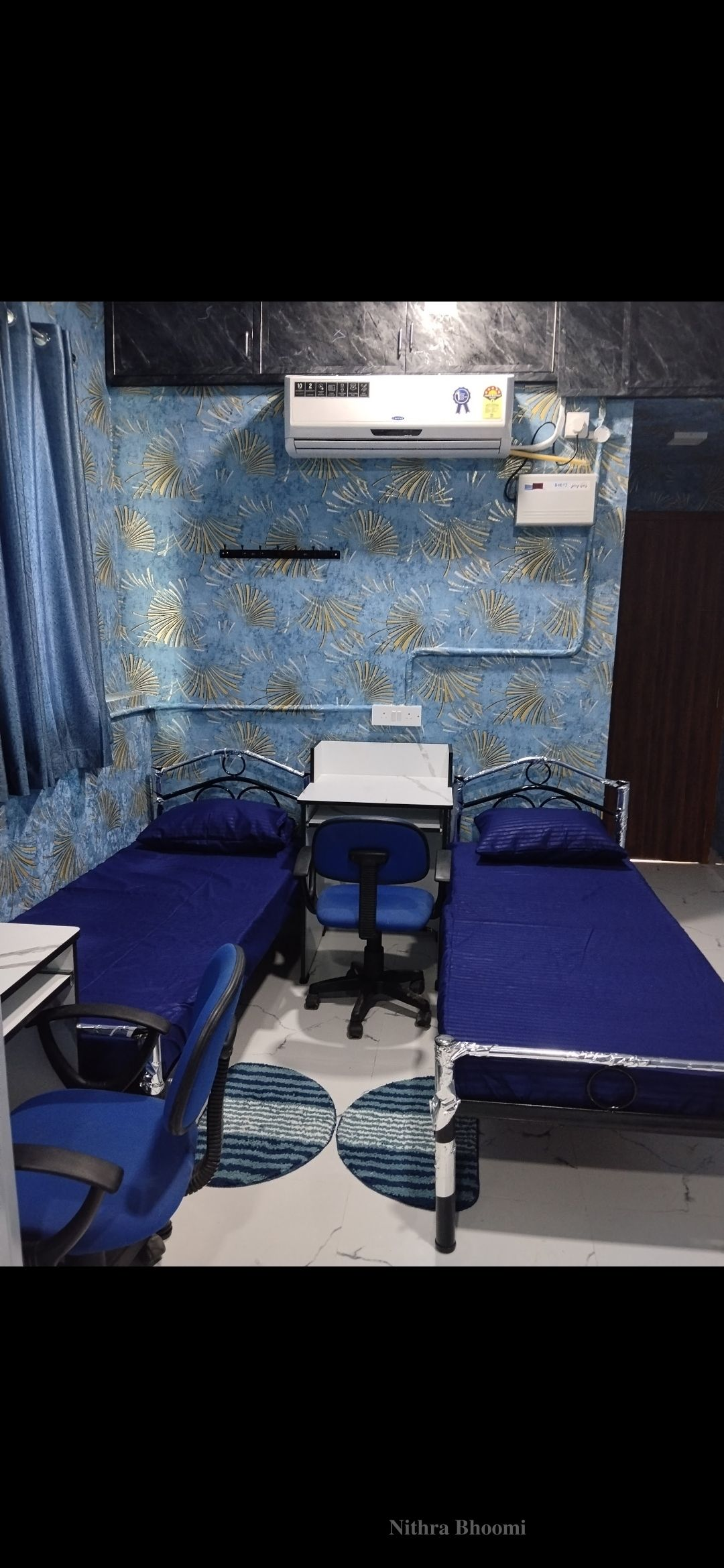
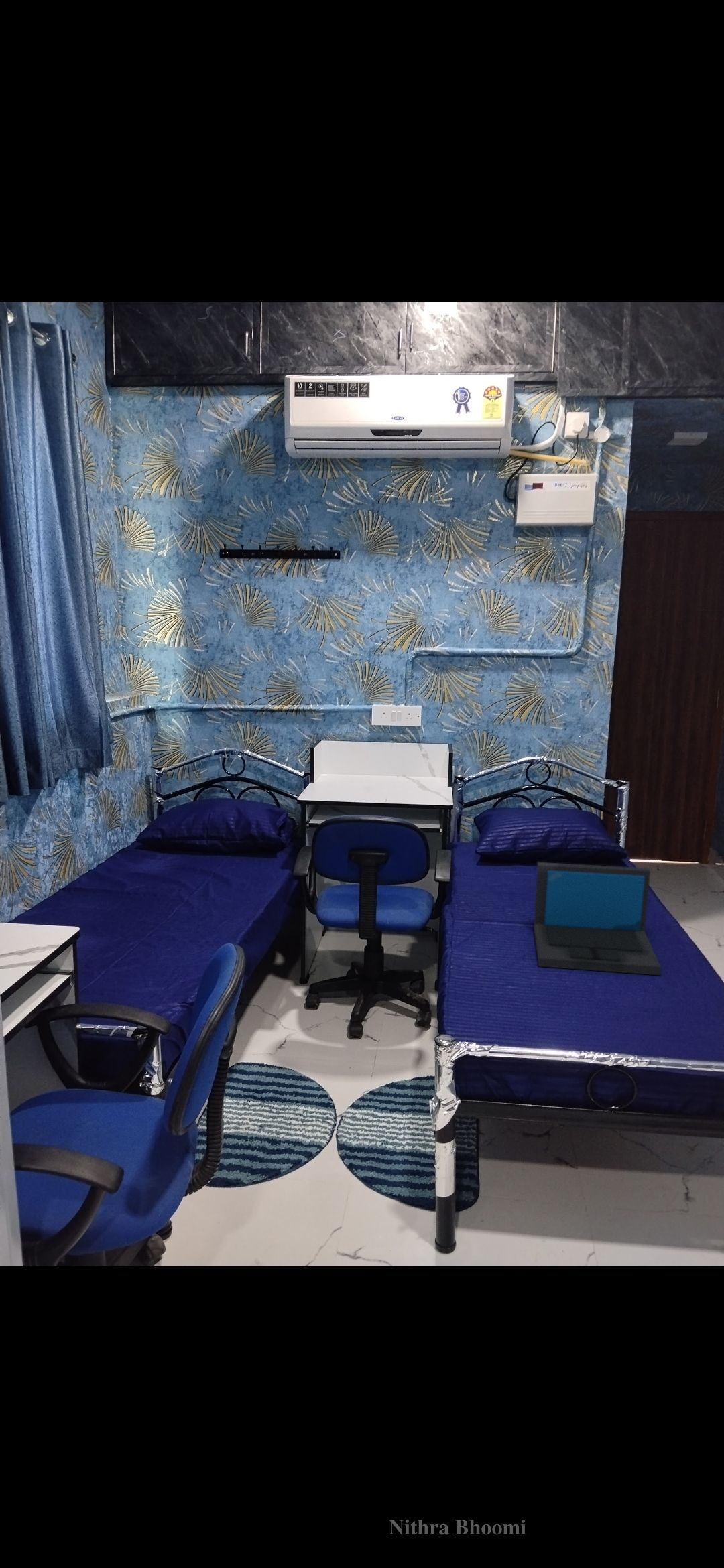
+ laptop (595, 915)
